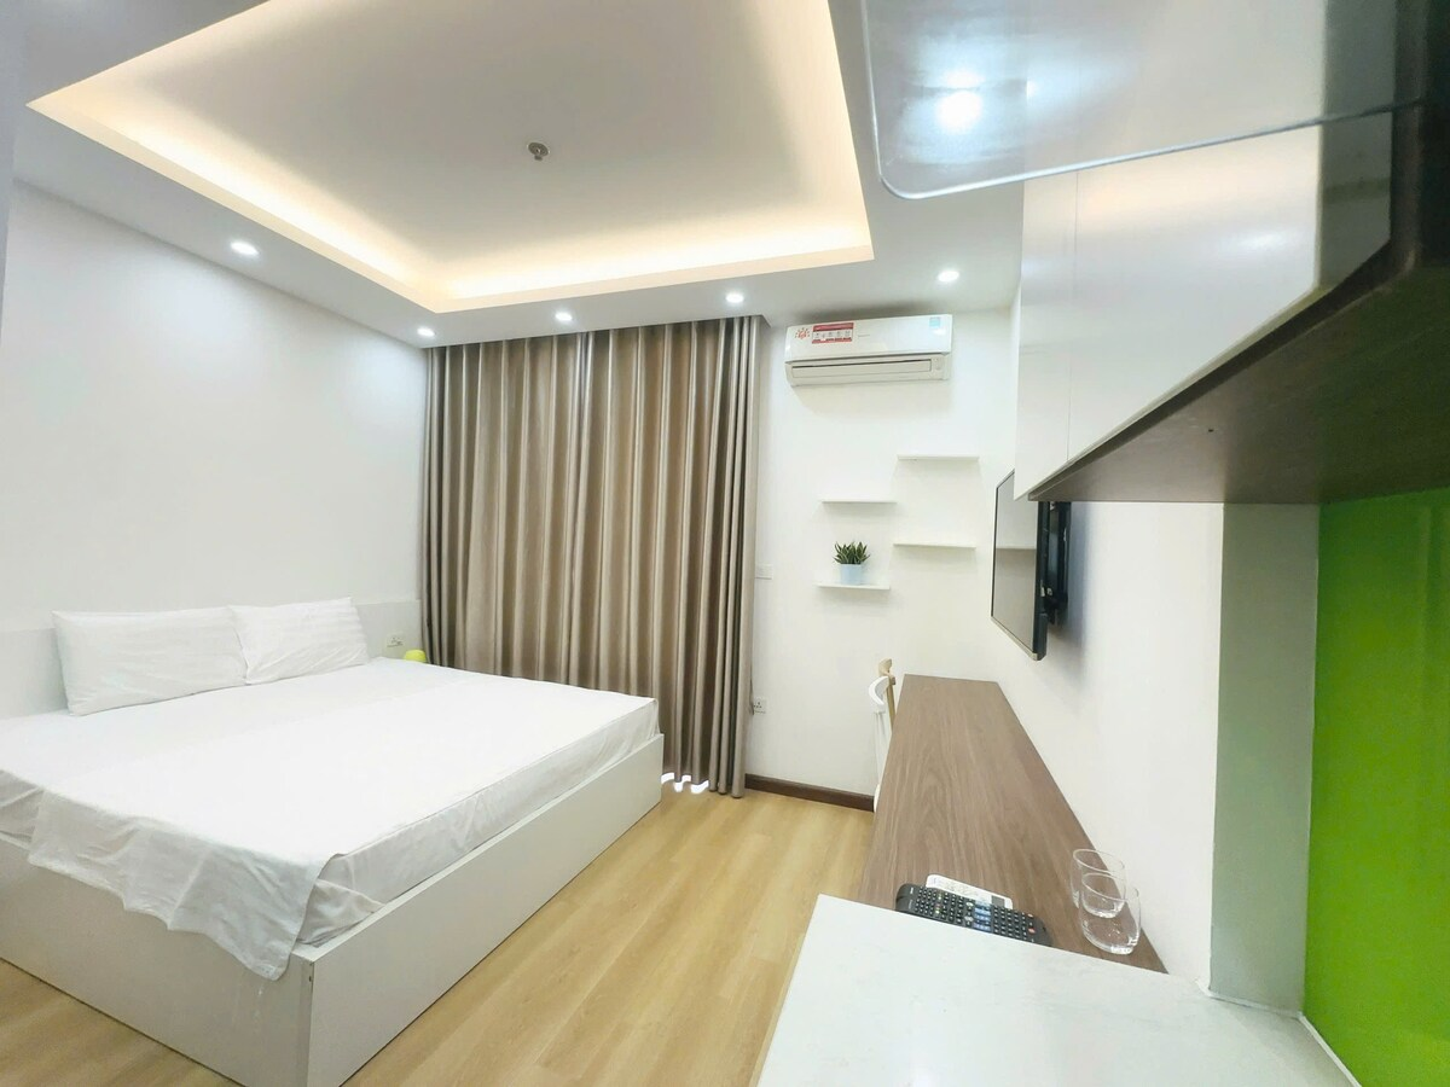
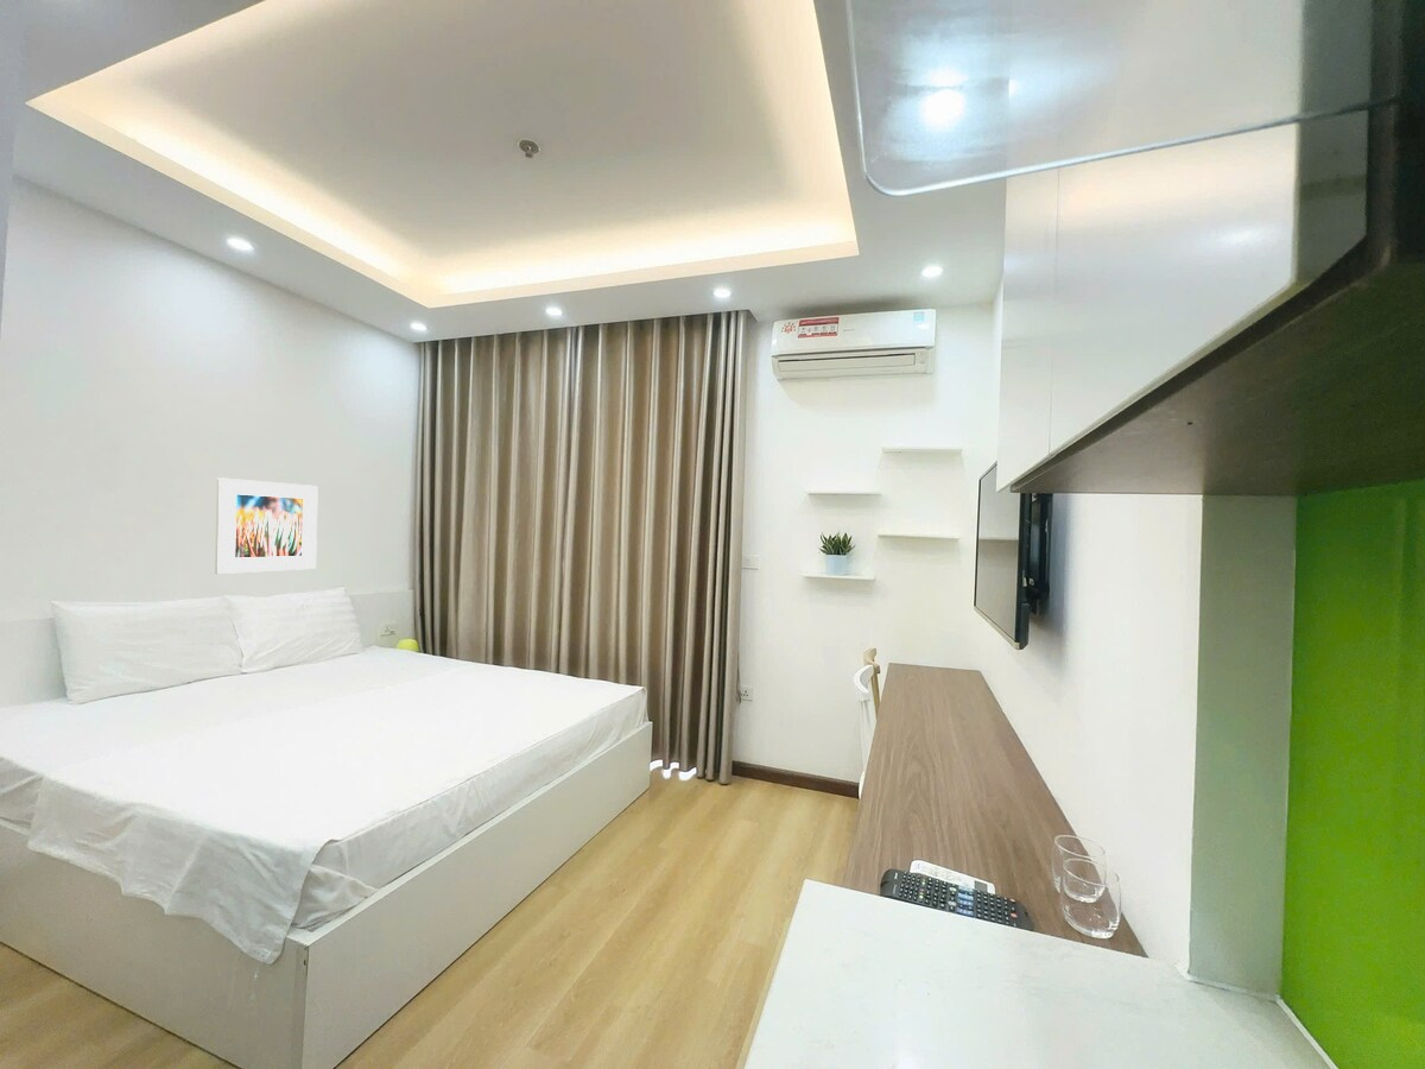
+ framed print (270, 526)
